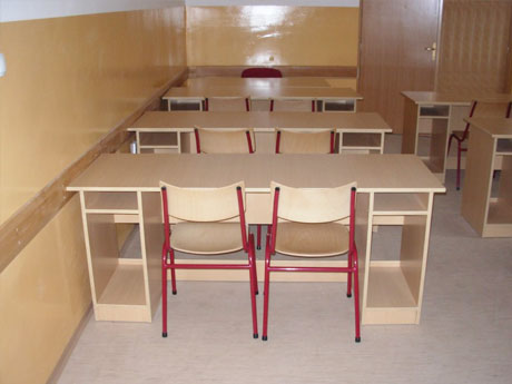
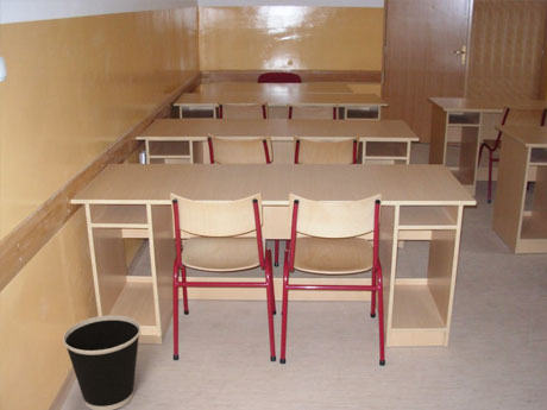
+ wastebasket (105, 365)
